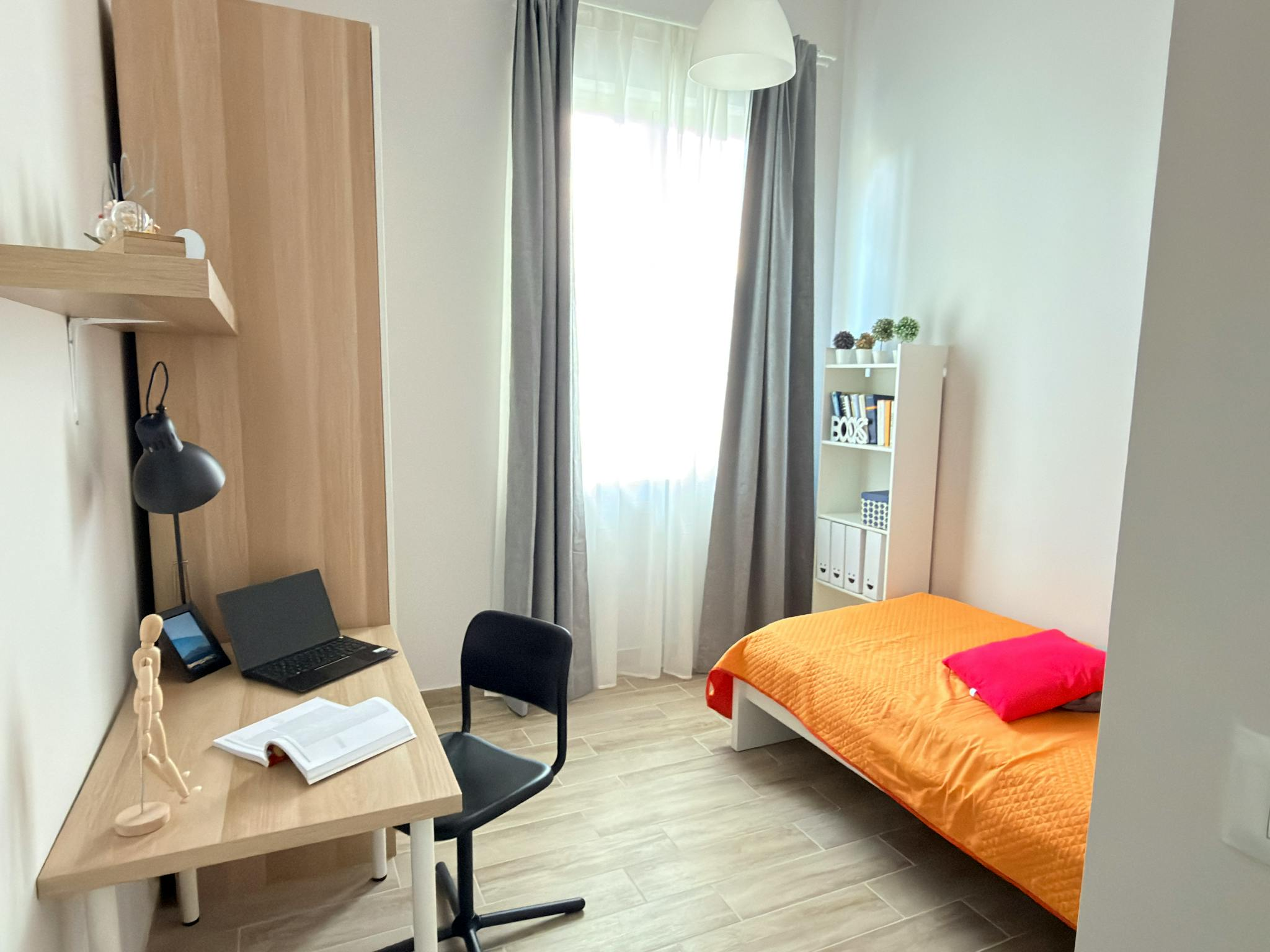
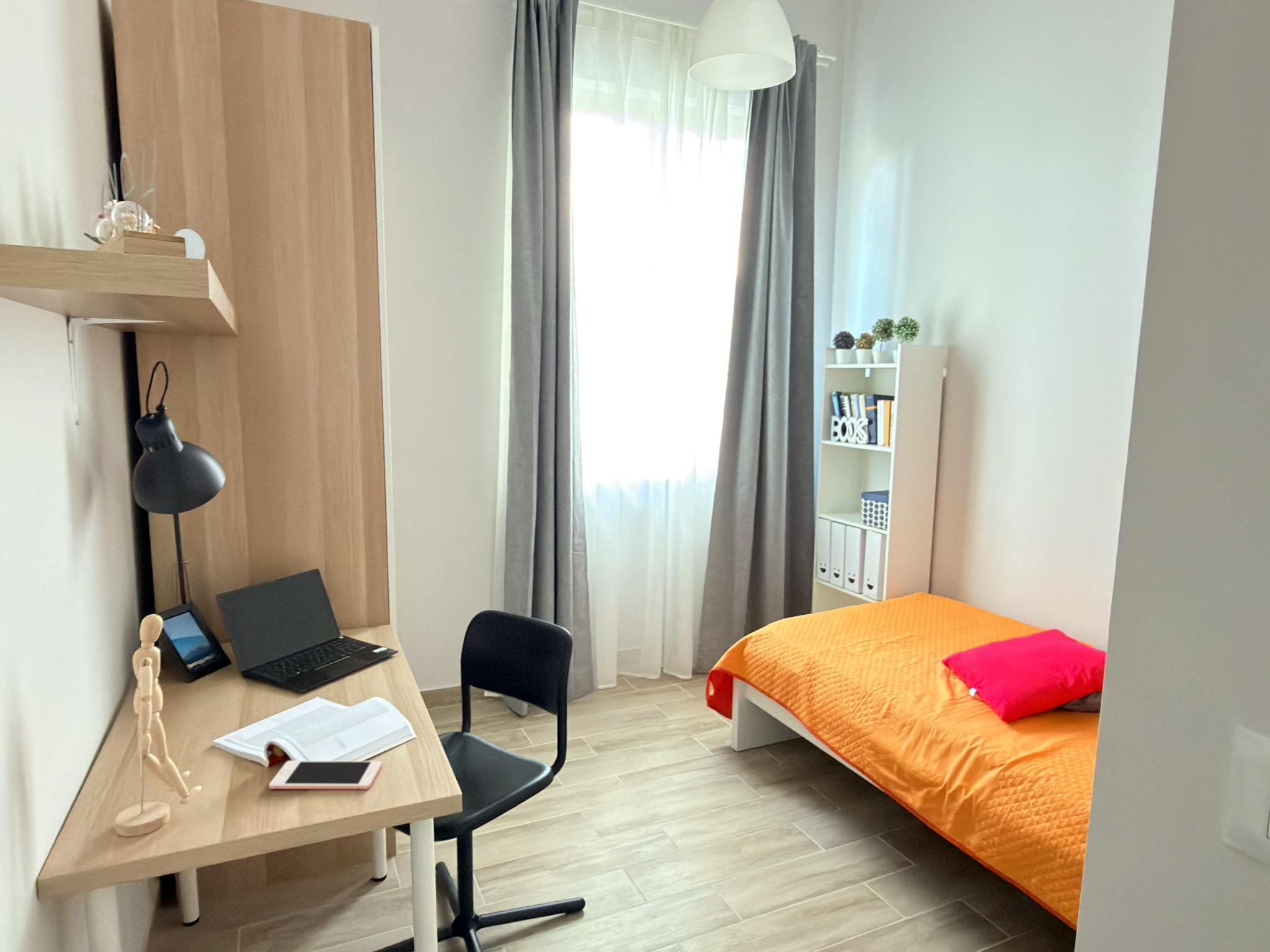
+ cell phone (327, 775)
